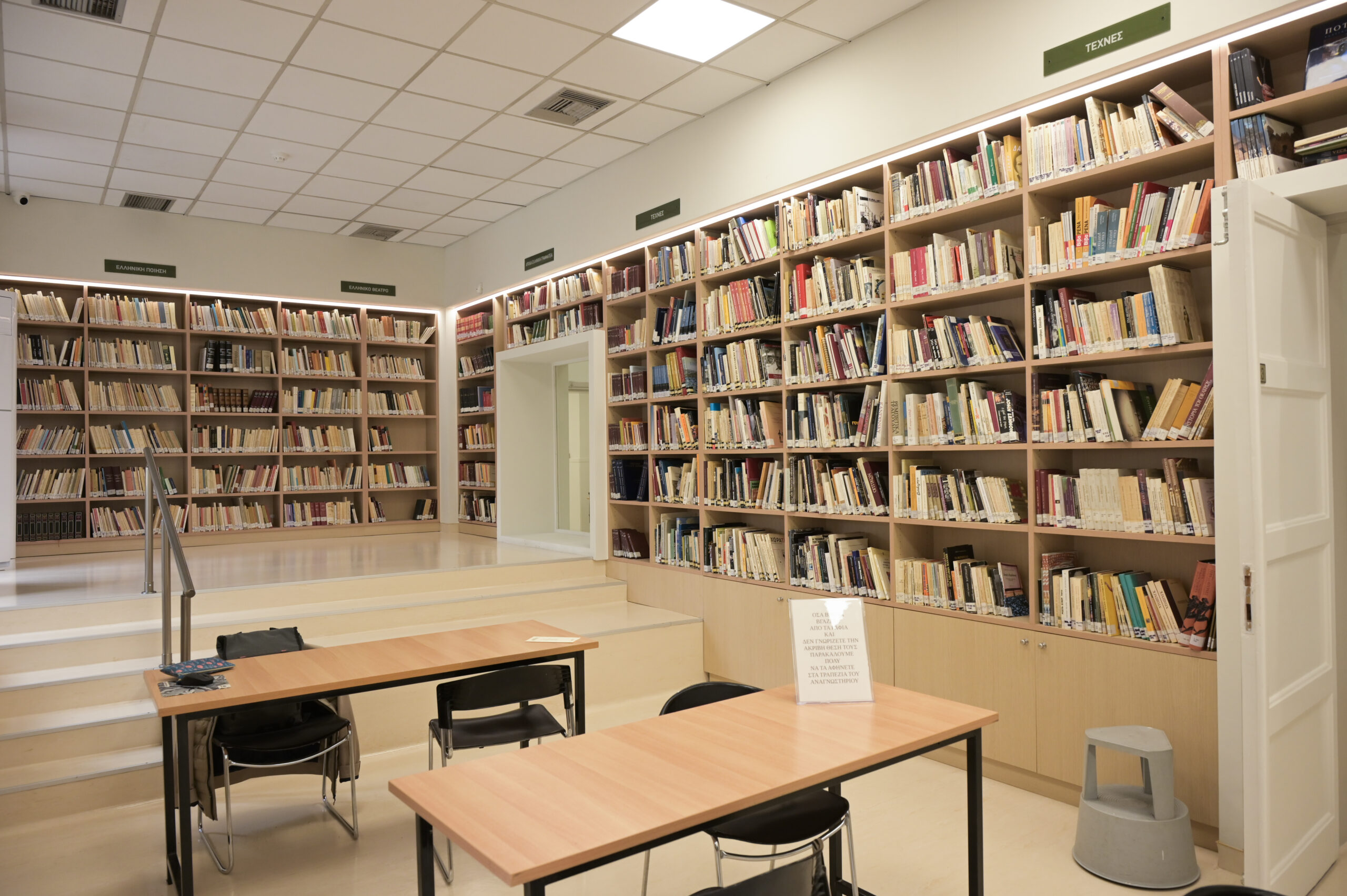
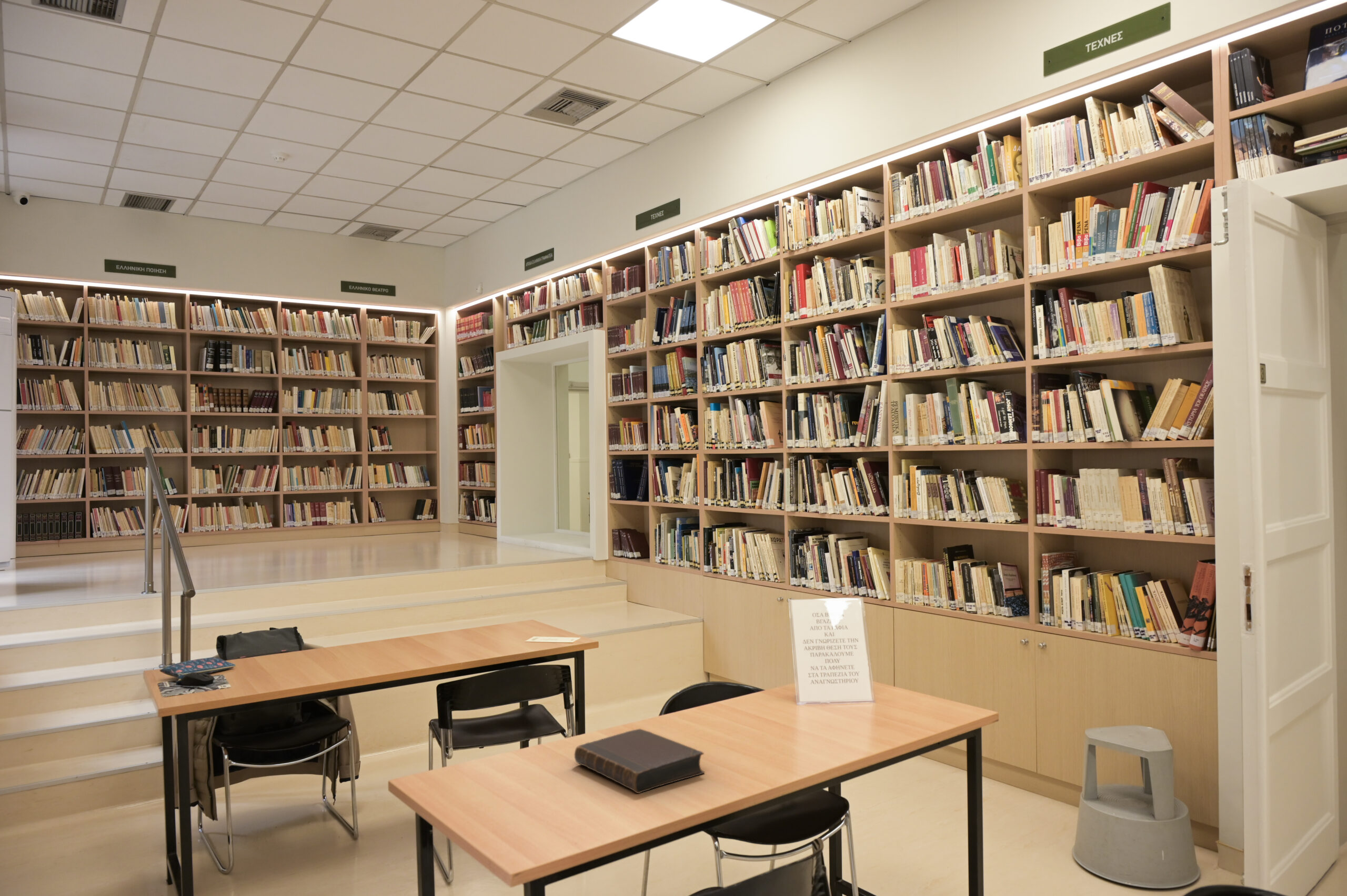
+ book (638, 758)
